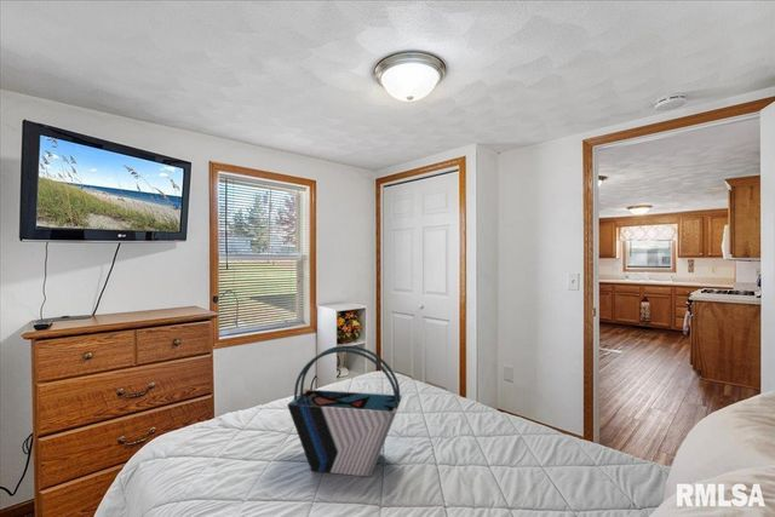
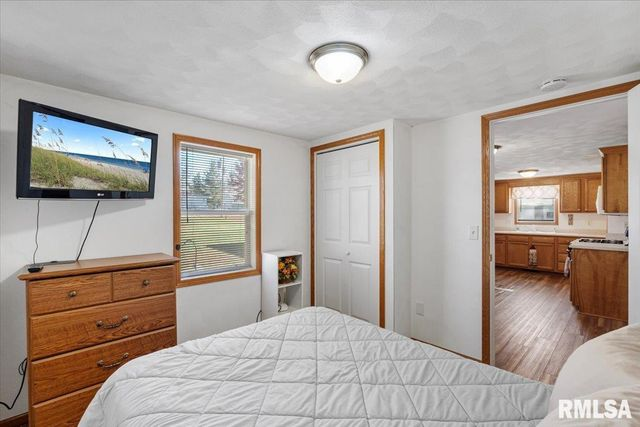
- tote bag (346, 403)
